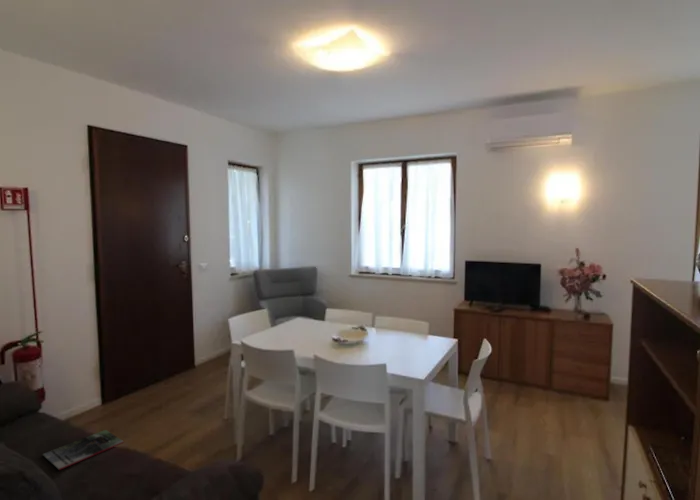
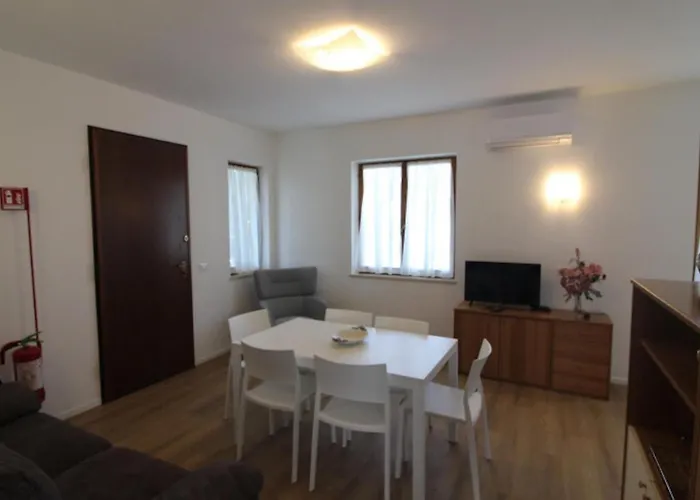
- magazine (84, 448)
